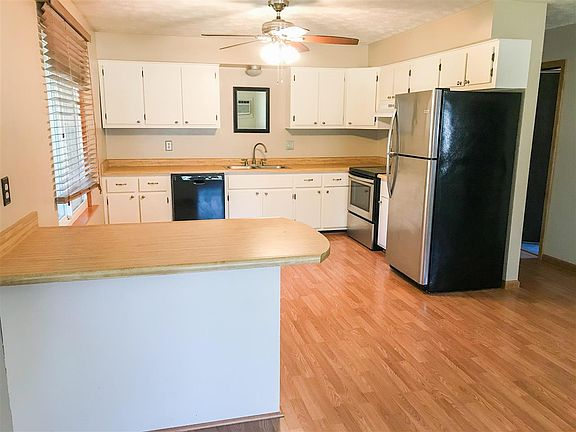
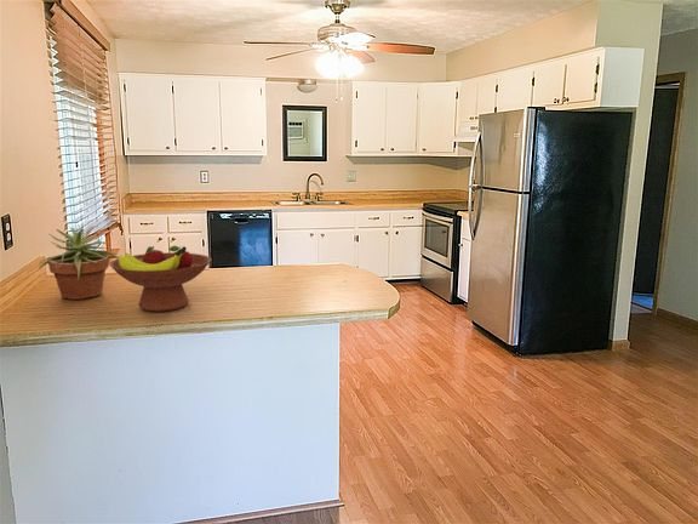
+ fruit bowl (162, 274)
+ potted plant (76, 261)
